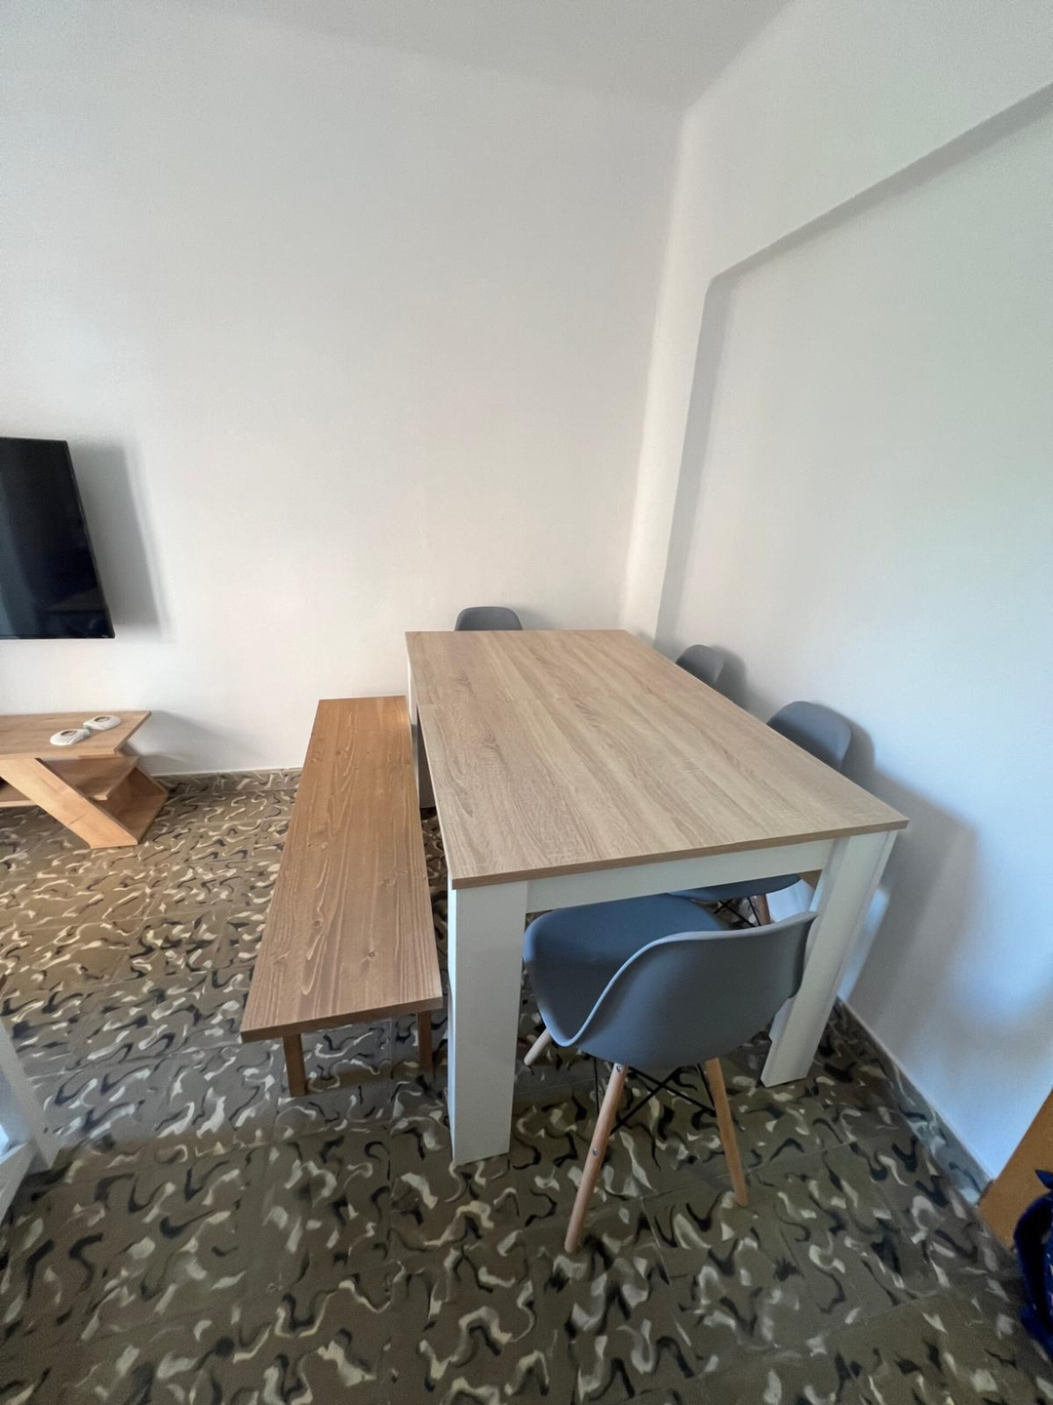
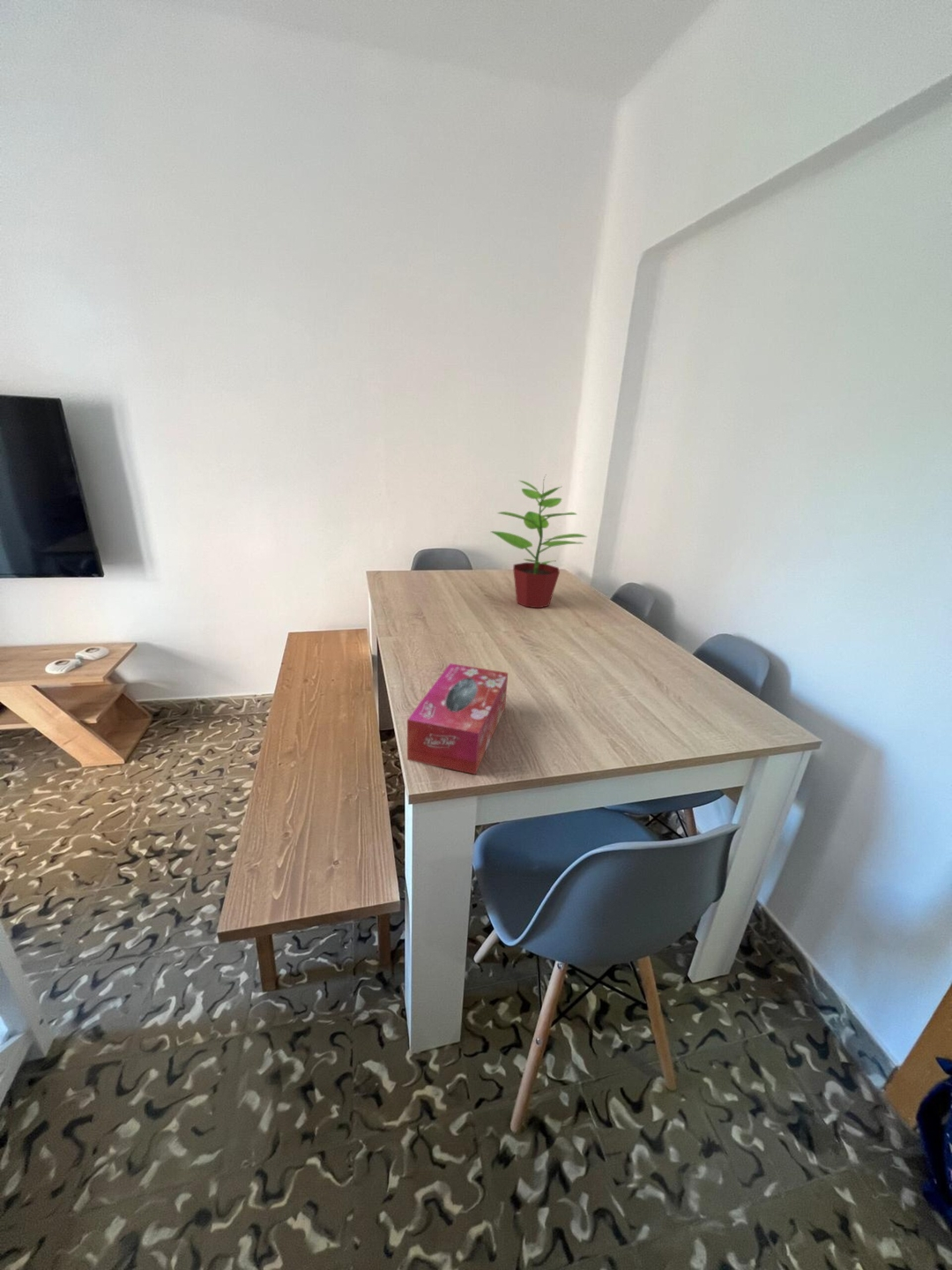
+ tissue box (461, 713)
+ potted plant (539, 542)
